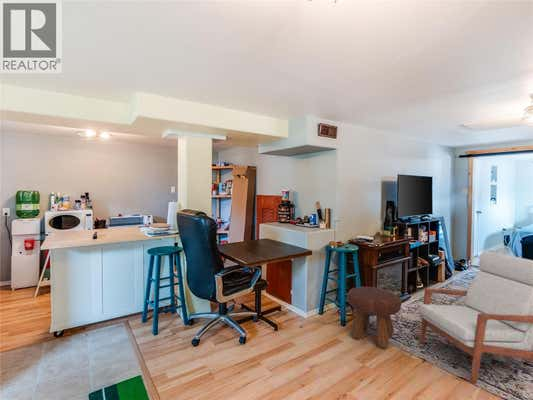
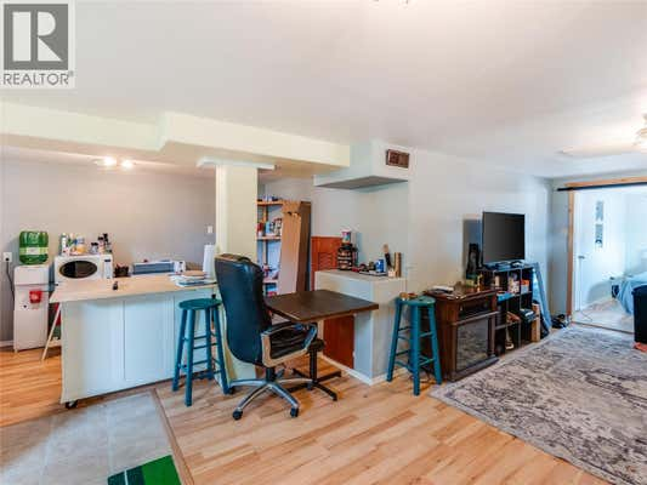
- footstool (373, 314)
- armchair (480, 306)
